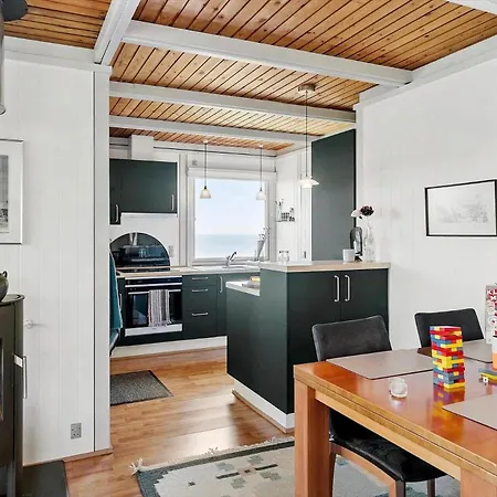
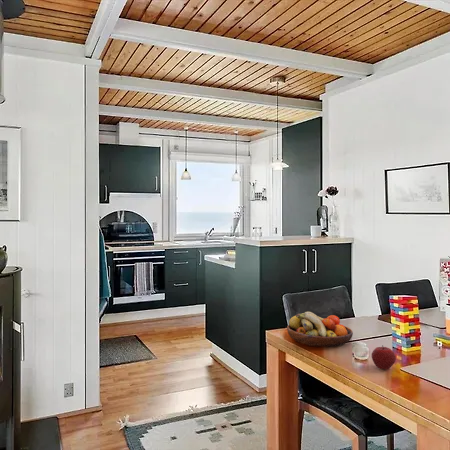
+ apple (383, 356)
+ fruit bowl (319, 326)
